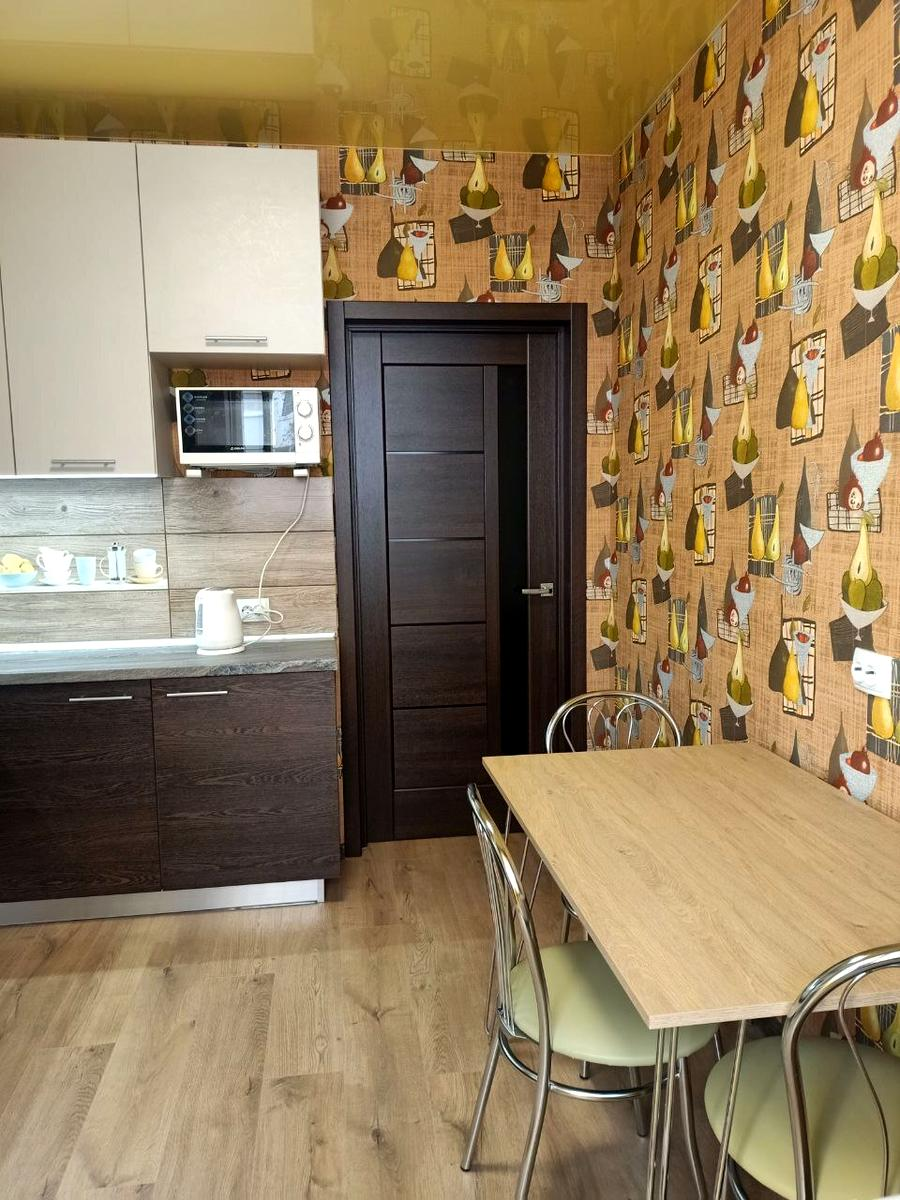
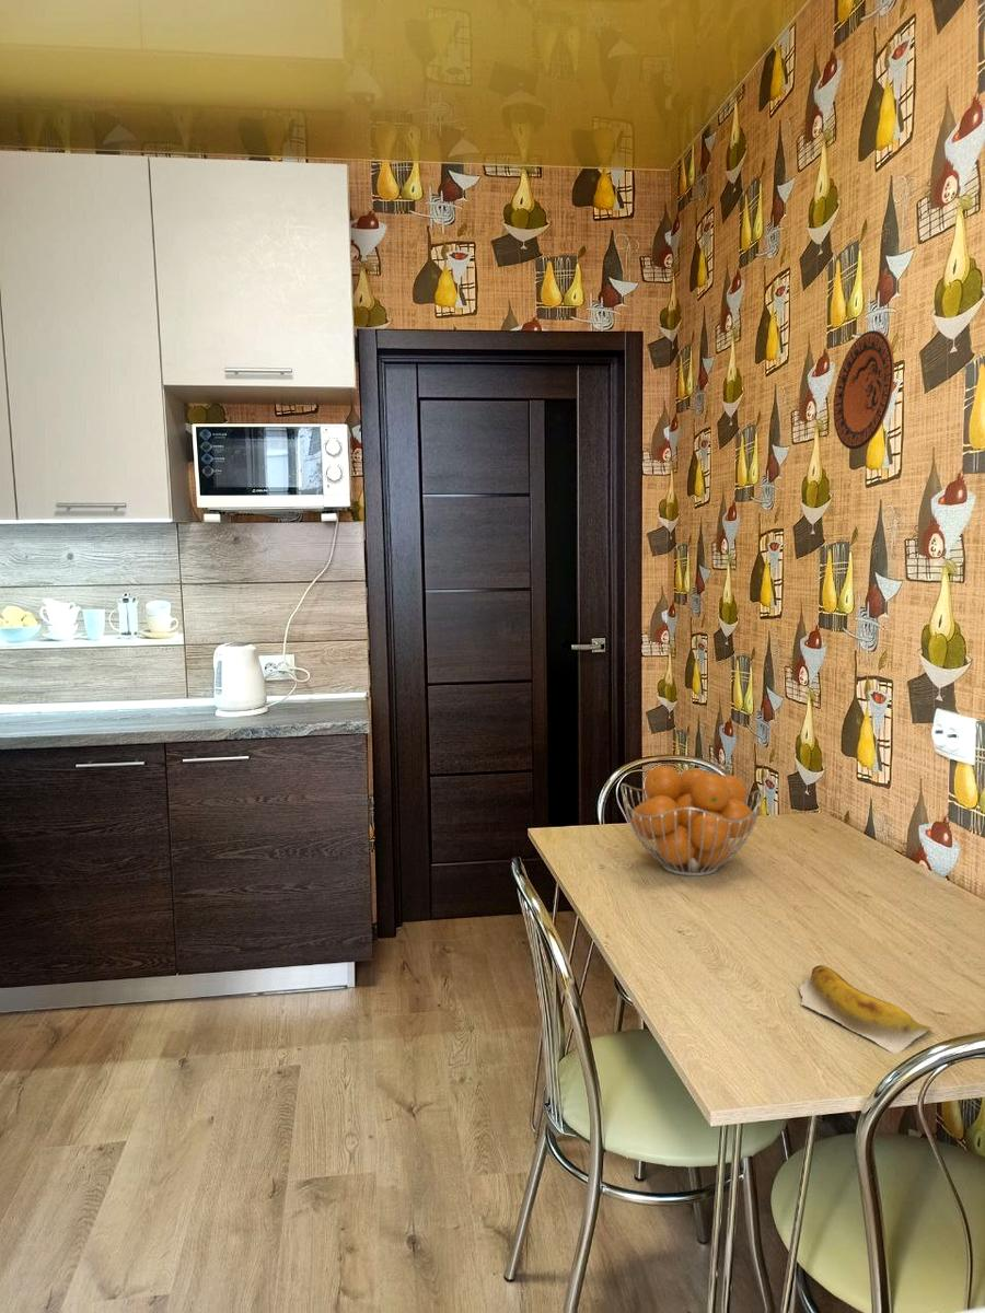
+ banana (865, 999)
+ fruit basket (691, 817)
+ decorative plate (864, 391)
